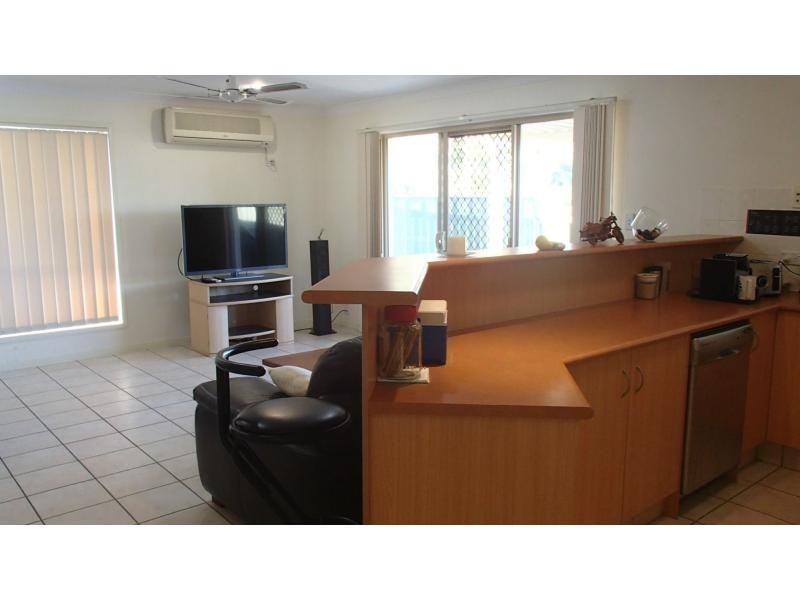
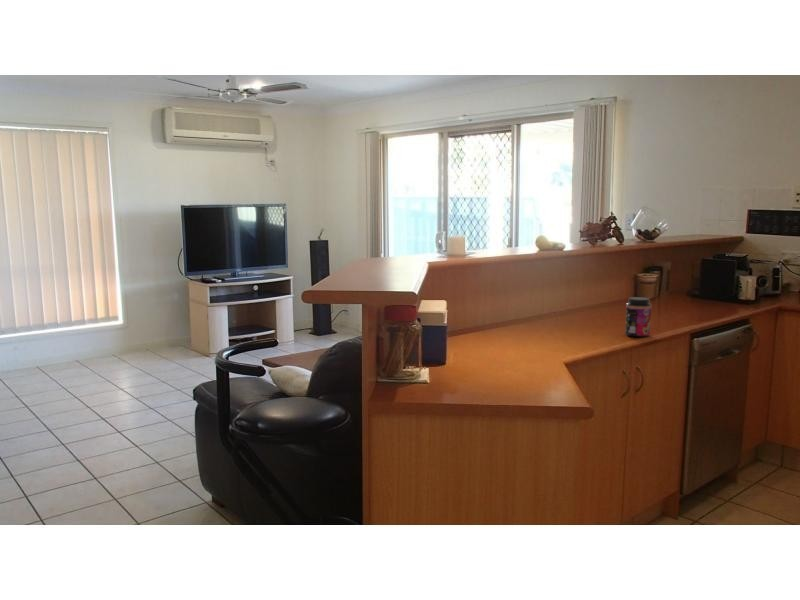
+ jar (638, 316)
